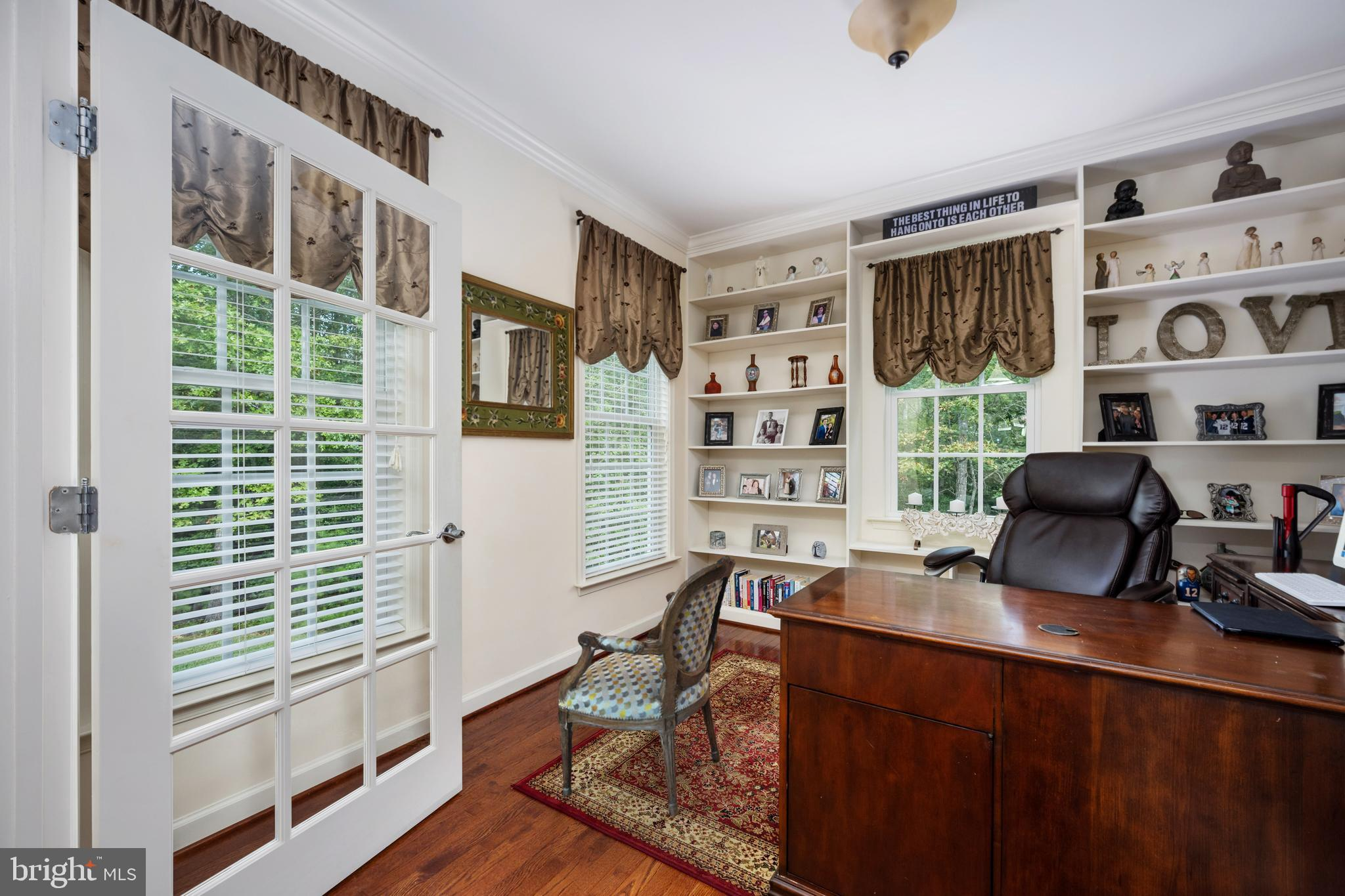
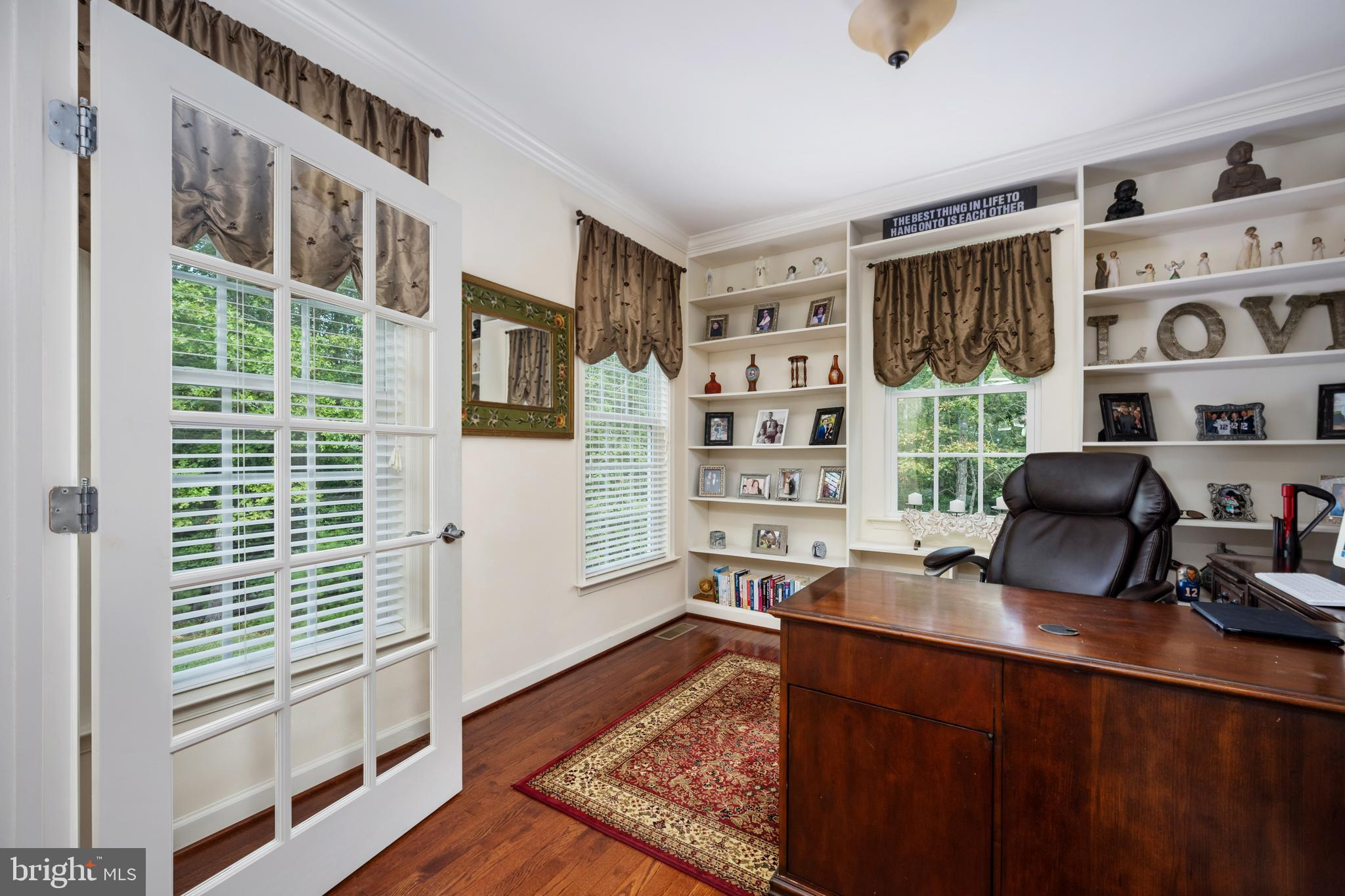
- armchair (659, 658)
